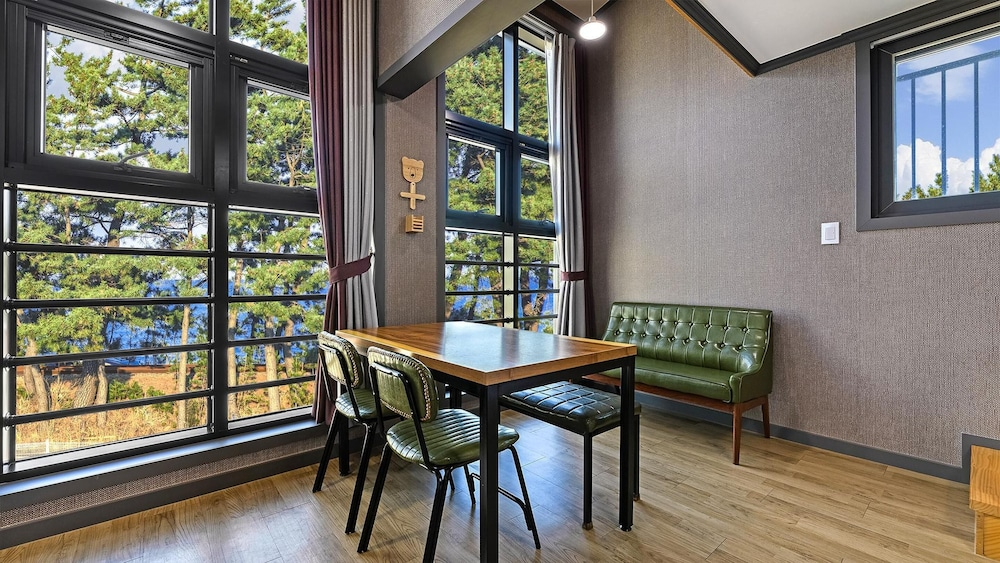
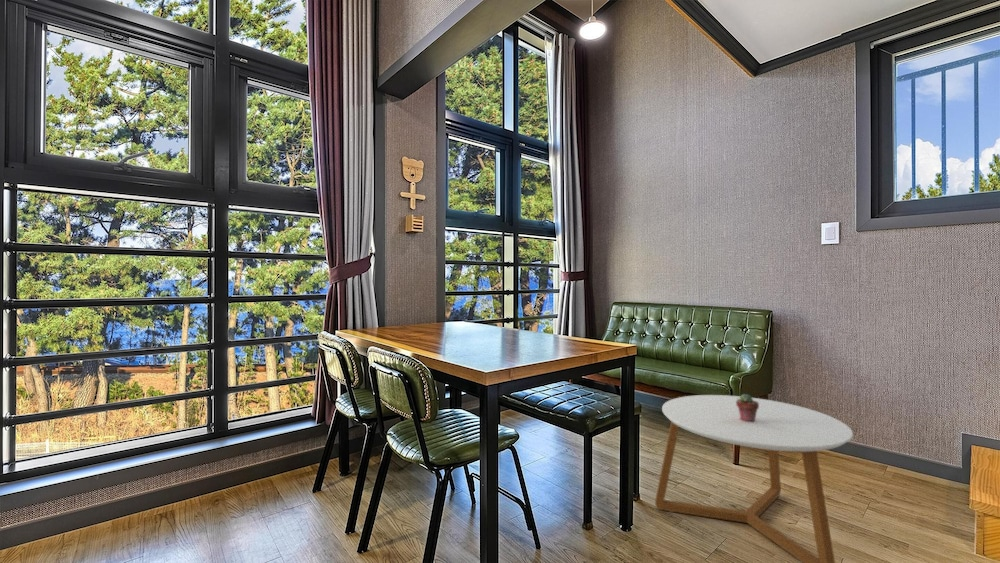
+ coffee table (769, 466)
+ potted succulent (747, 406)
